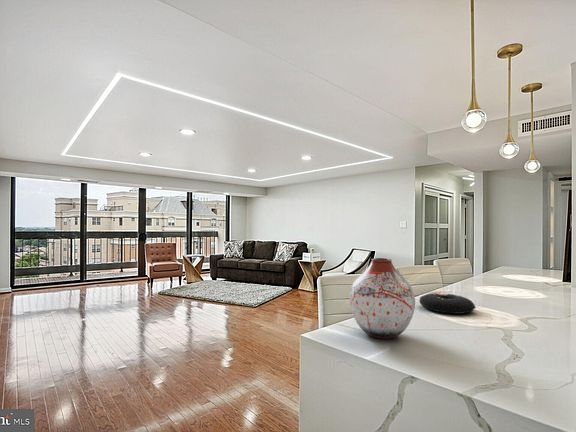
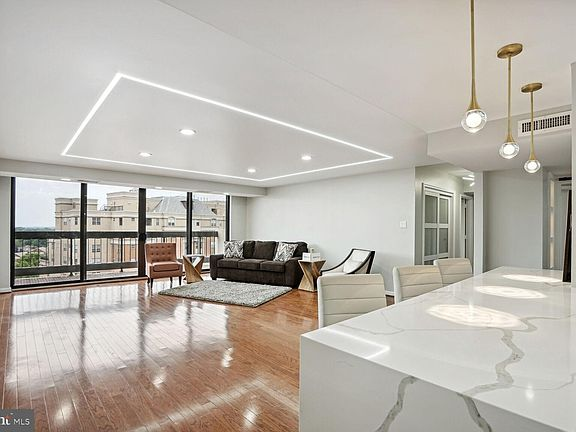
- decorative ball (446, 302)
- vase (381, 296)
